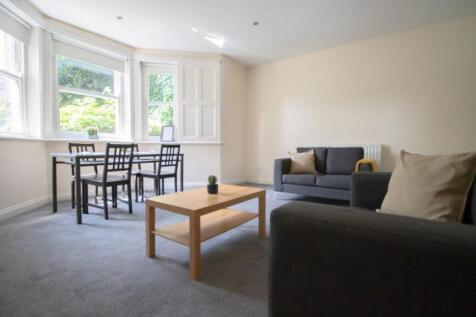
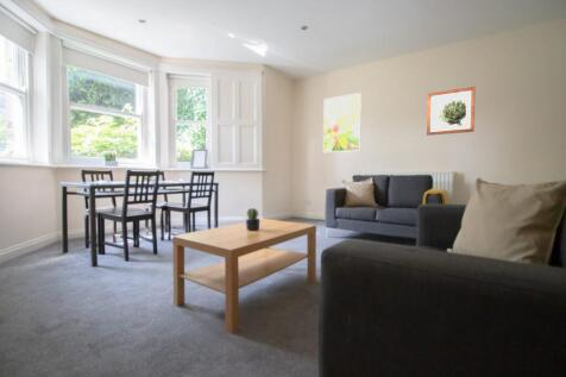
+ wall art (449, 112)
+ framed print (341, 124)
